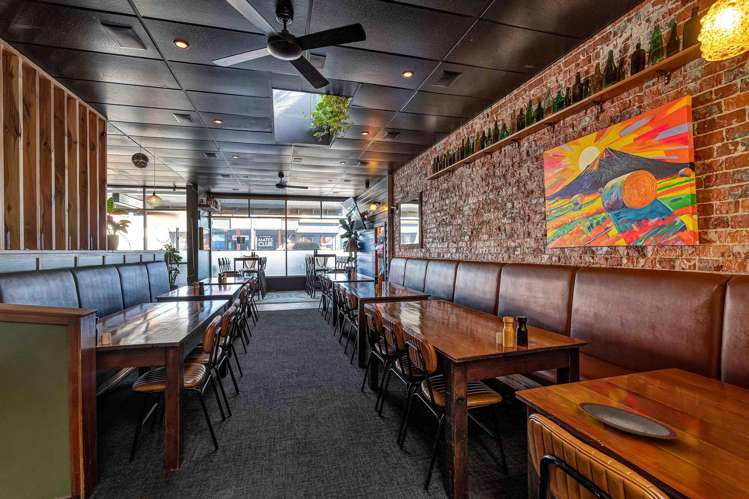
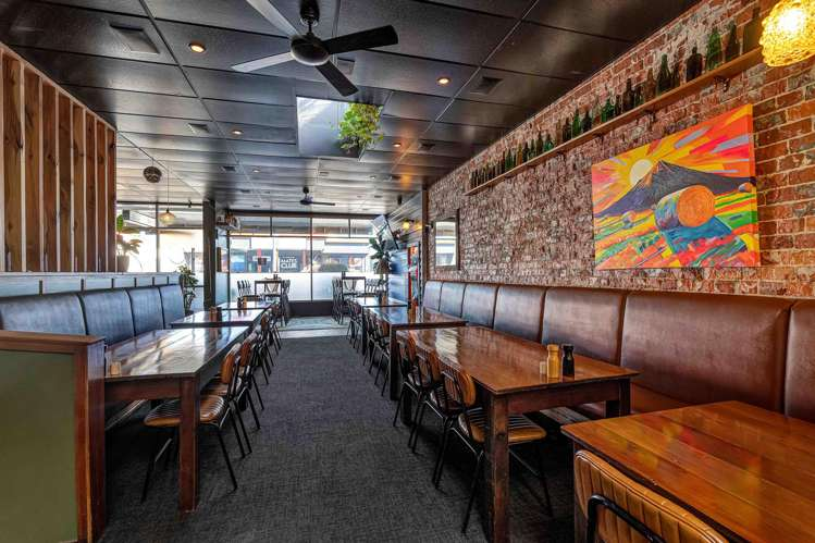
- plate (623, 421)
